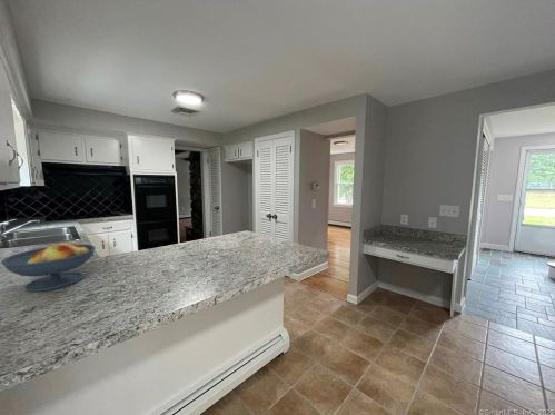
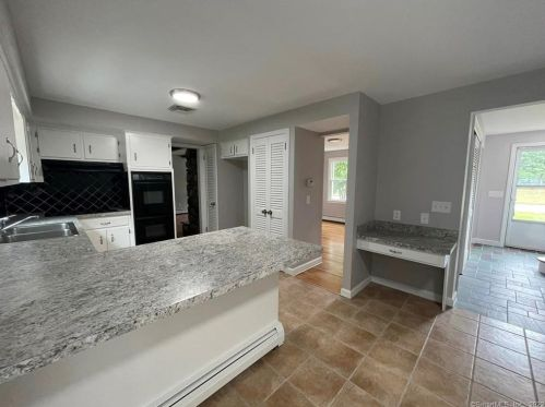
- fruit bowl (53, 261)
